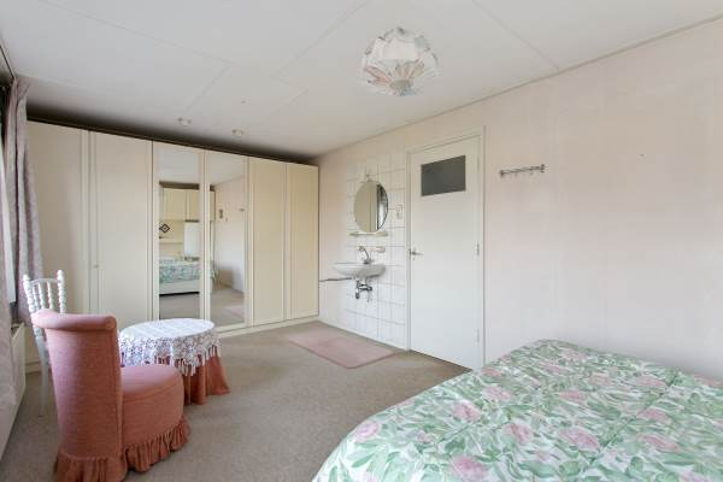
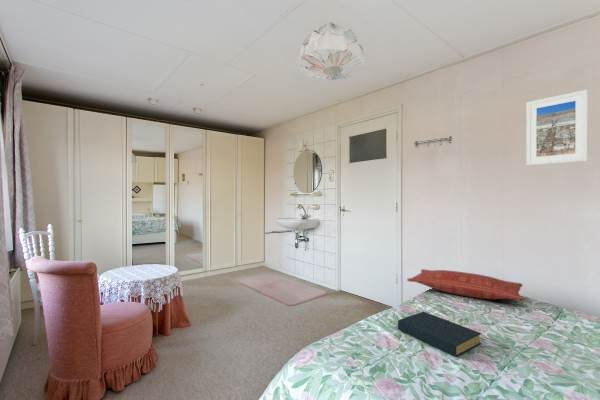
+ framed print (555, 130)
+ pillow (463, 283)
+ hardback book (437, 331)
